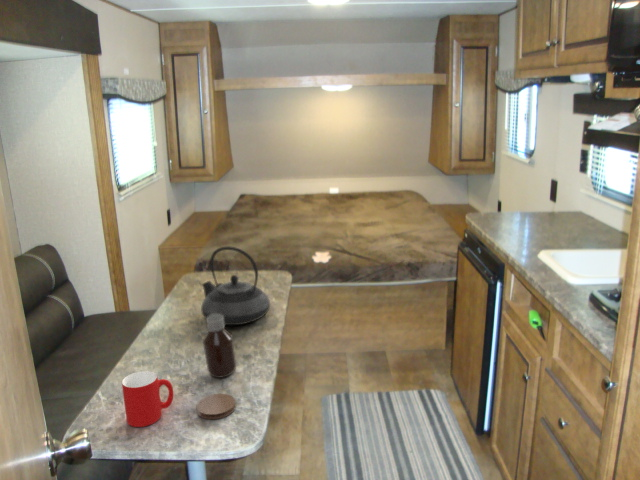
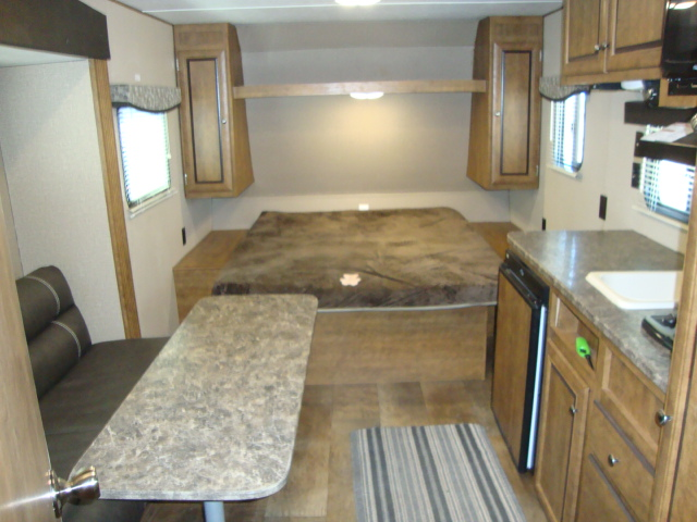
- coaster (216, 406)
- bottle (219, 344)
- cup (149, 396)
- teapot (230, 282)
